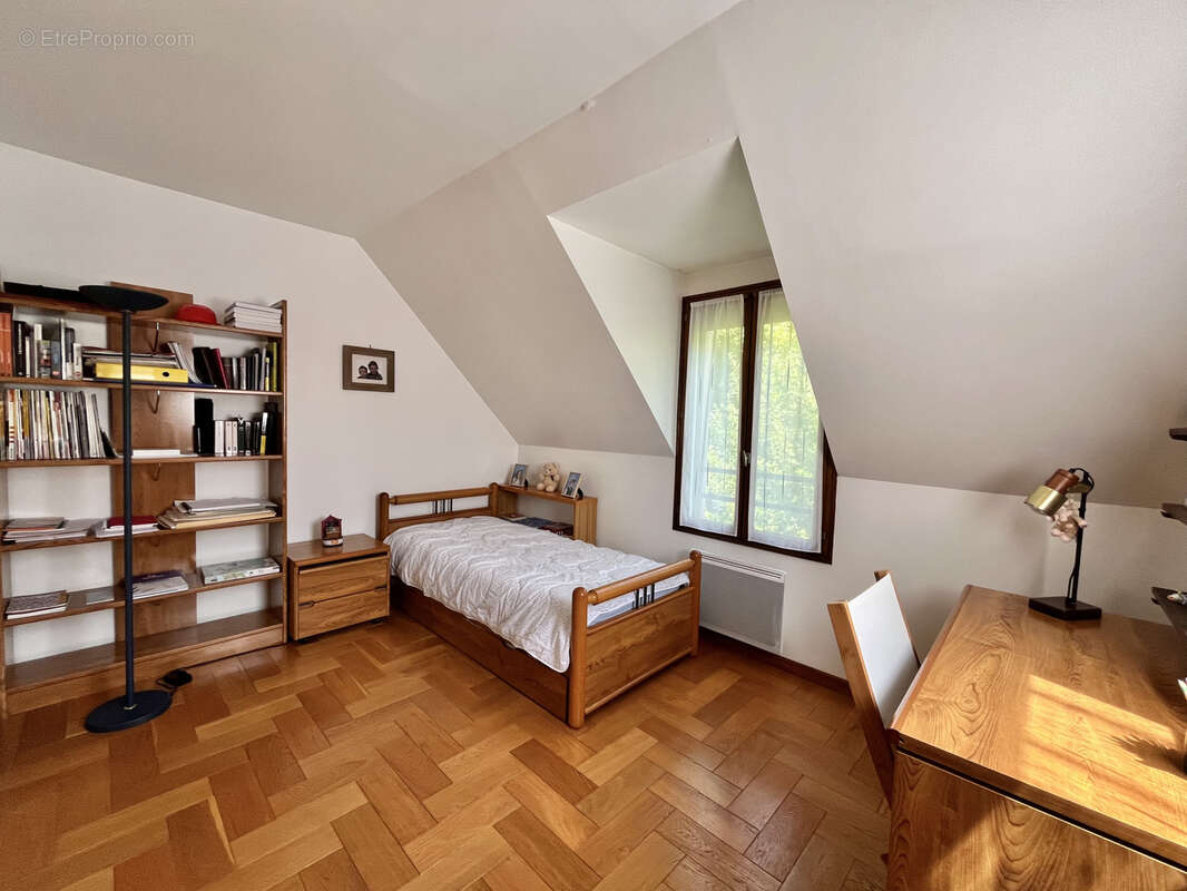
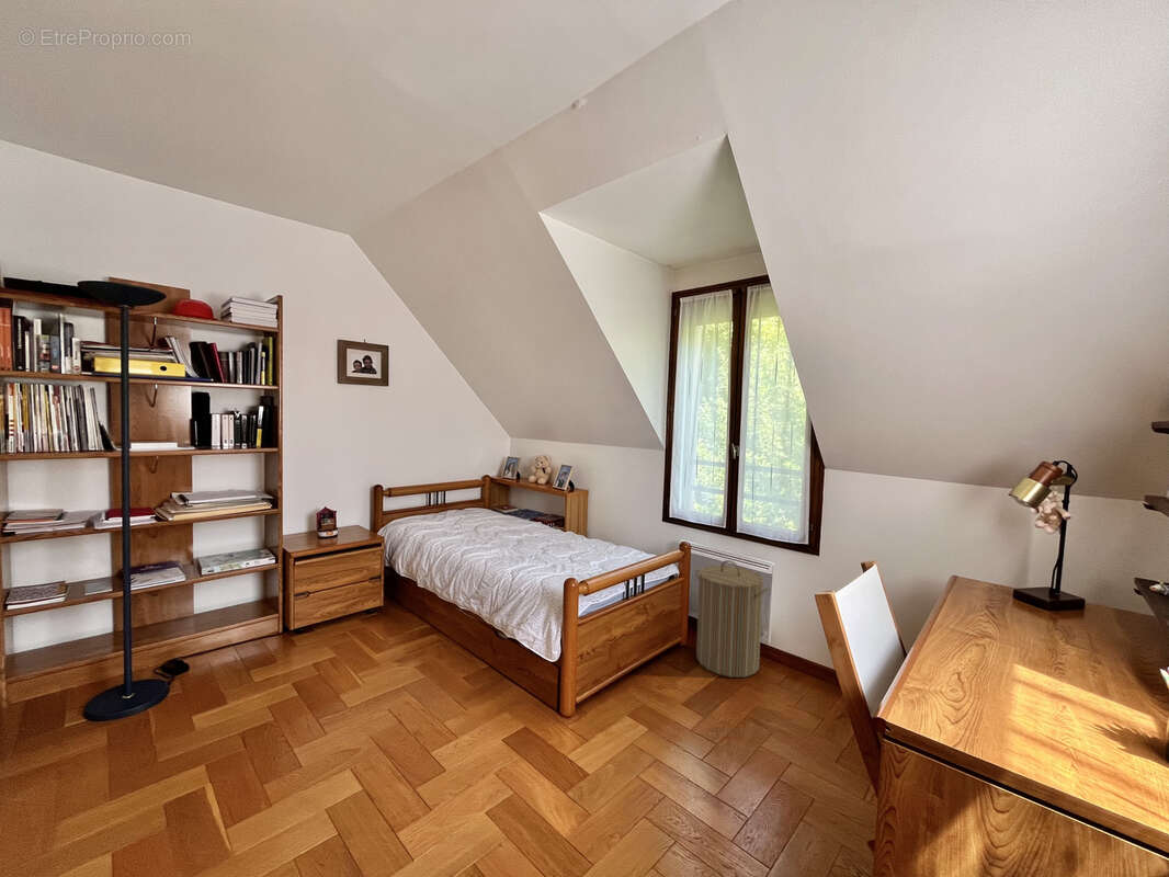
+ laundry hamper (729, 611)
